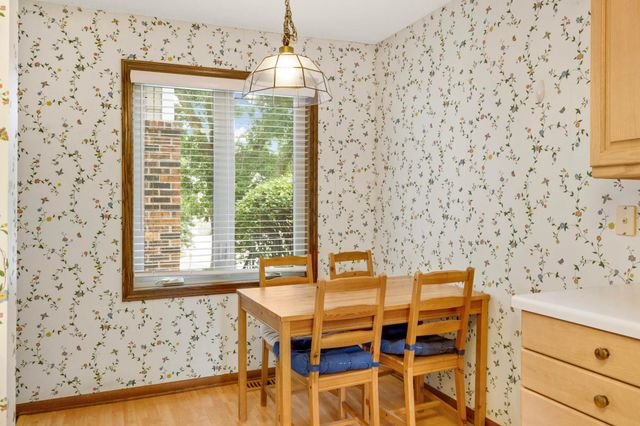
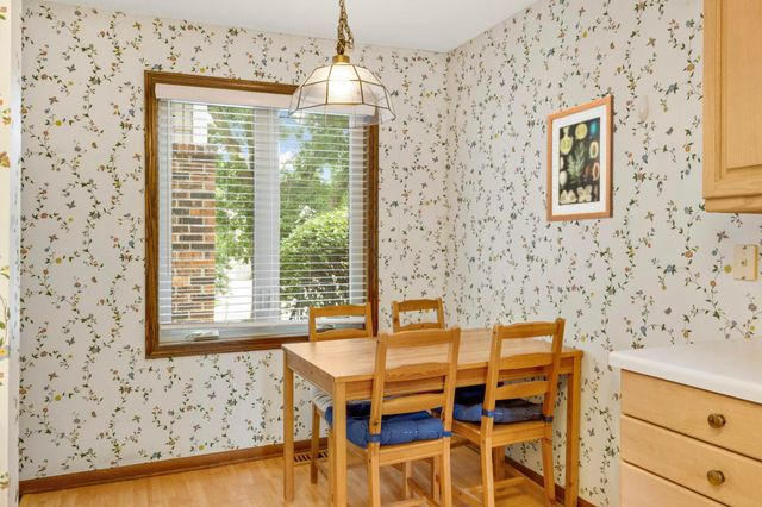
+ wall art (577, 162)
